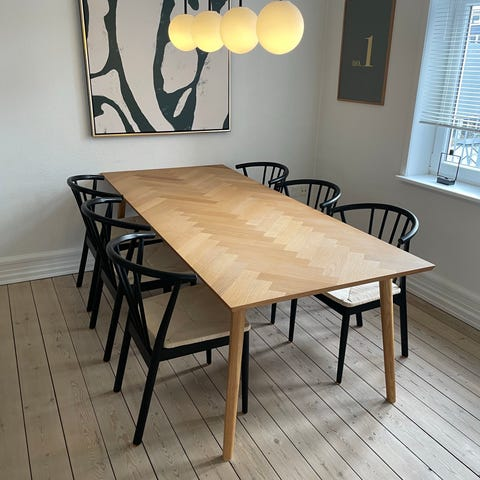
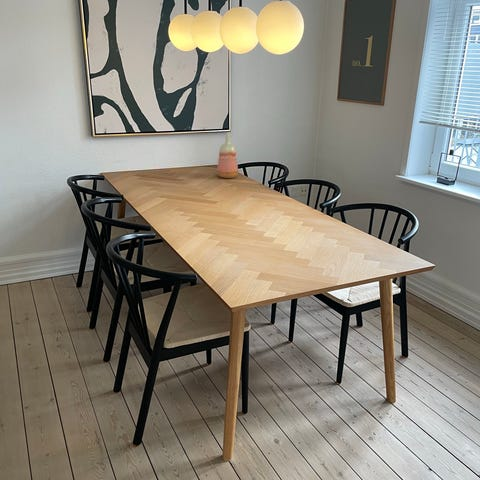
+ vase (227, 155)
